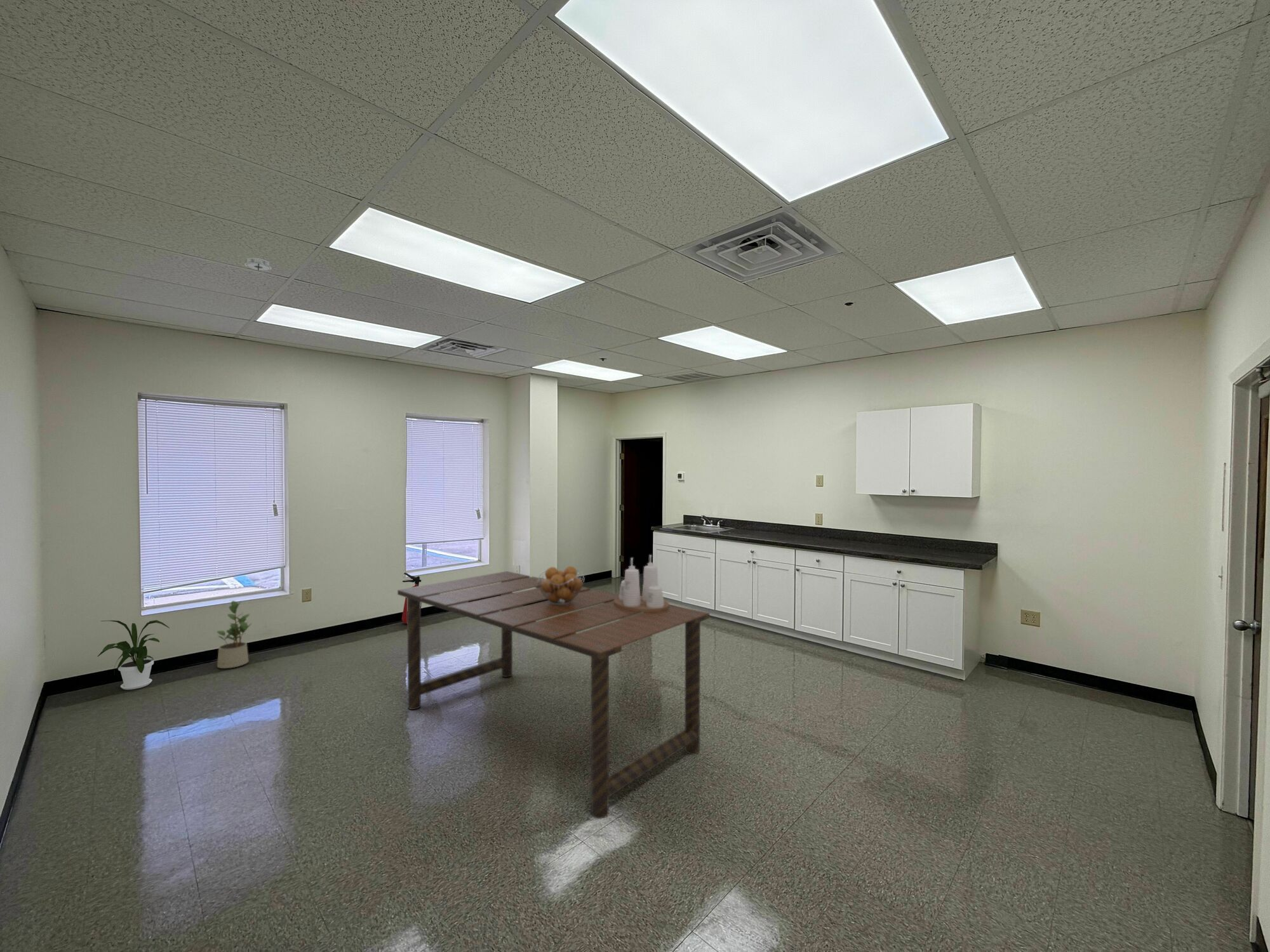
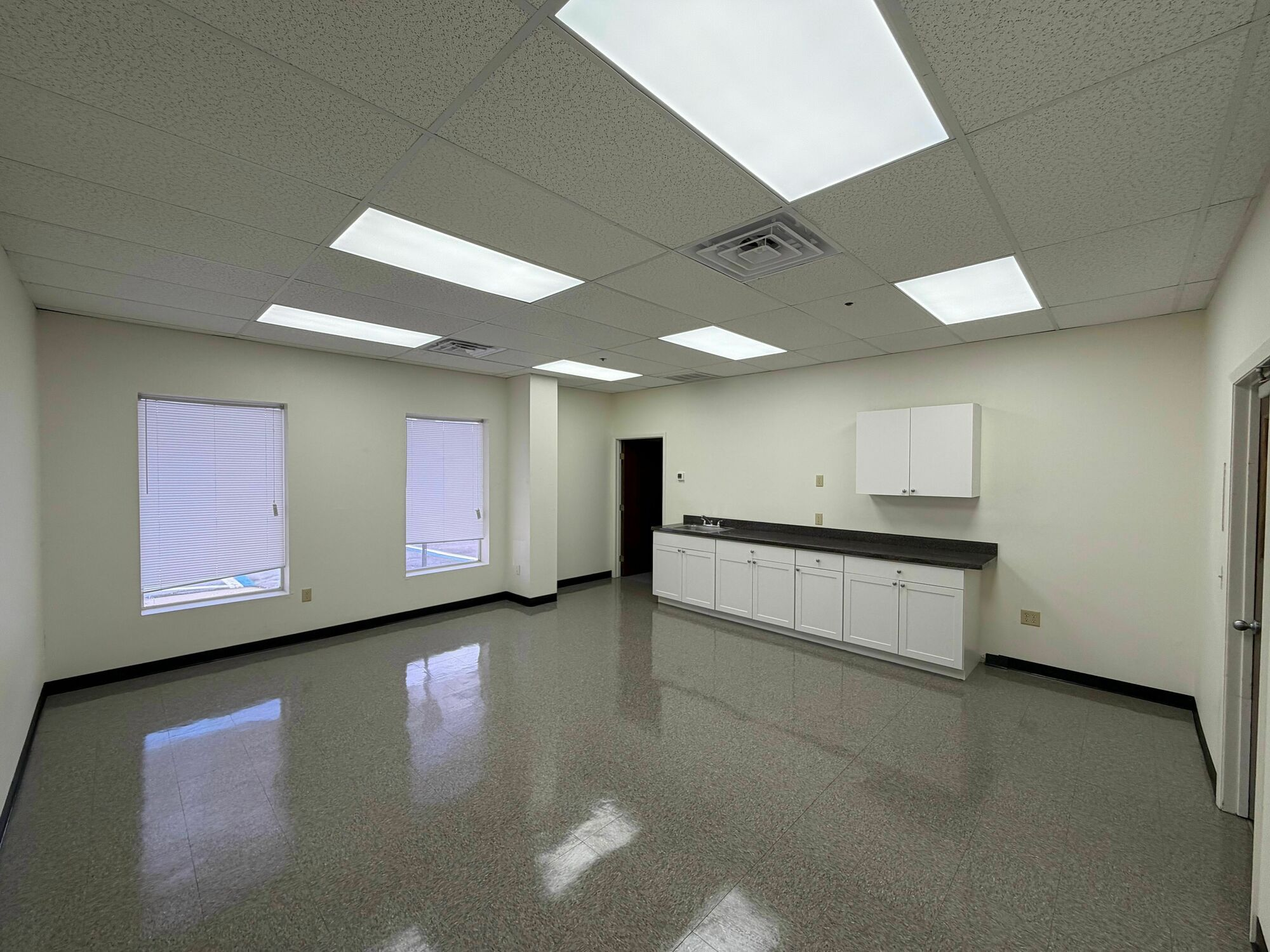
- fire extinguisher (406, 598)
- house plant (133, 651)
- condiment set (639, 580)
- potted plant (234, 631)
- fruit basket (561, 584)
- dining table (547, 642)
- smoke detector (257, 264)
